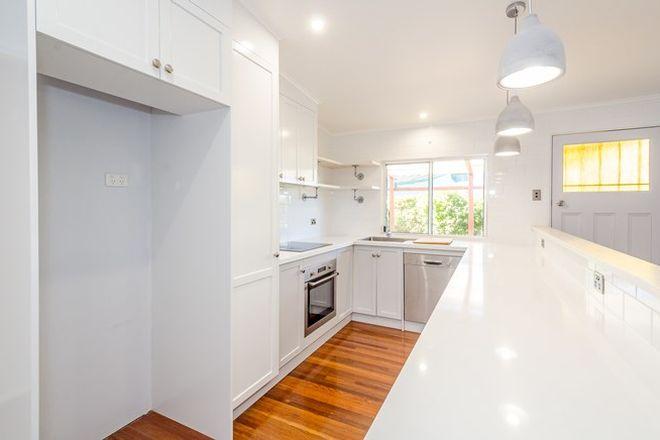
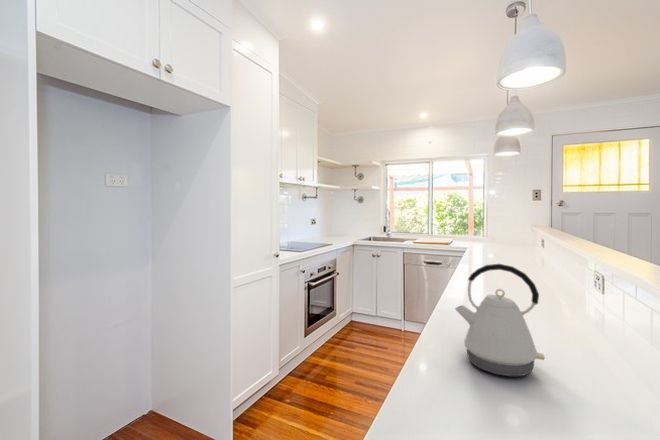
+ kettle (496, 314)
